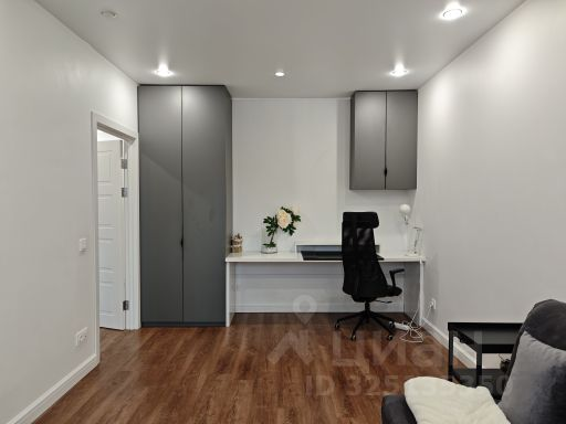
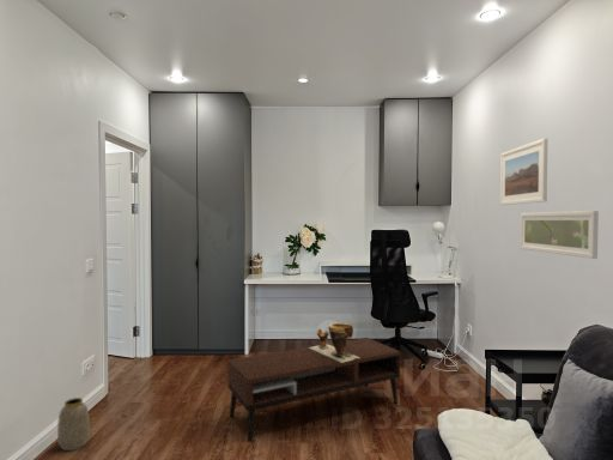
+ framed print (553, 232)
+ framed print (521, 175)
+ vase (73, 423)
+ clay pot (333, 337)
+ coffee table (316, 382)
